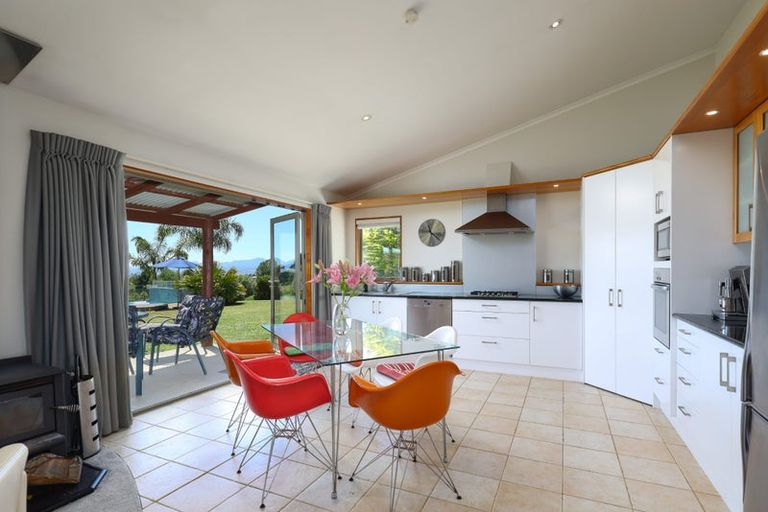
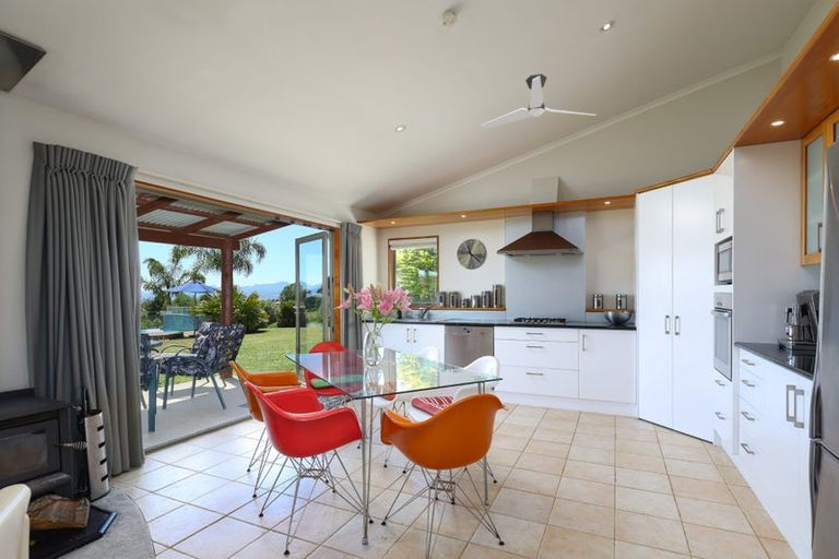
+ ceiling fan (535, 90)
